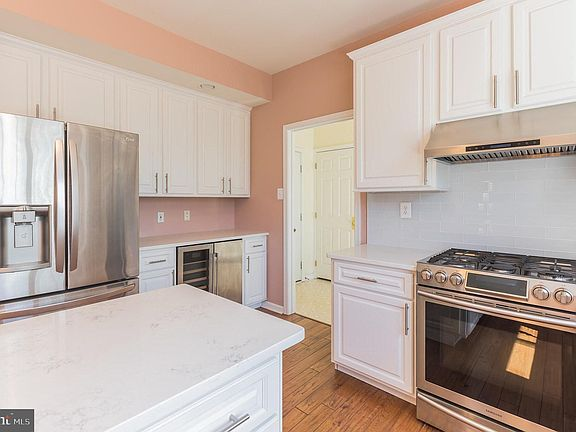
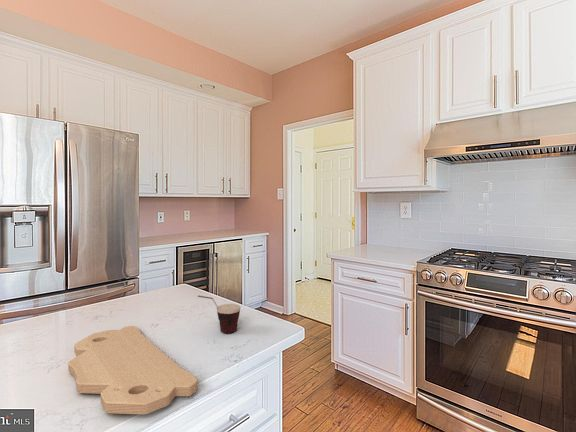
+ cutting board (120, 362)
+ cup (219, 312)
